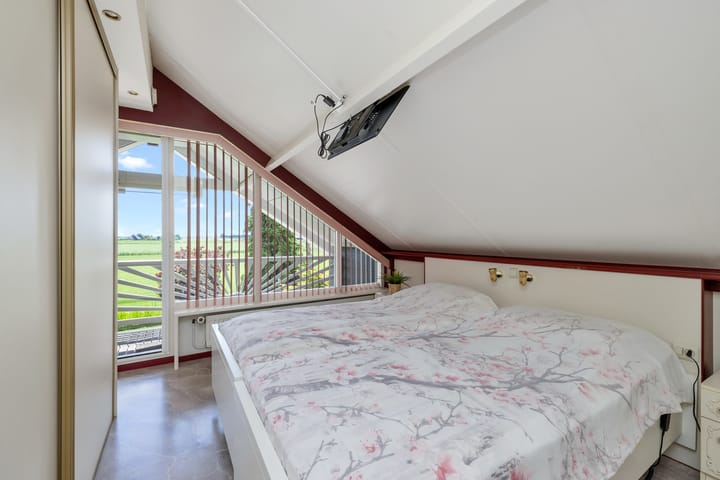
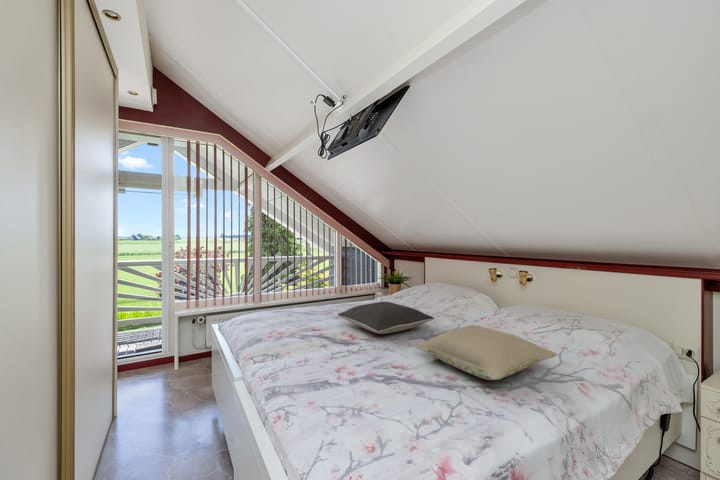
+ pillow (384, 316)
+ pillow (482, 349)
